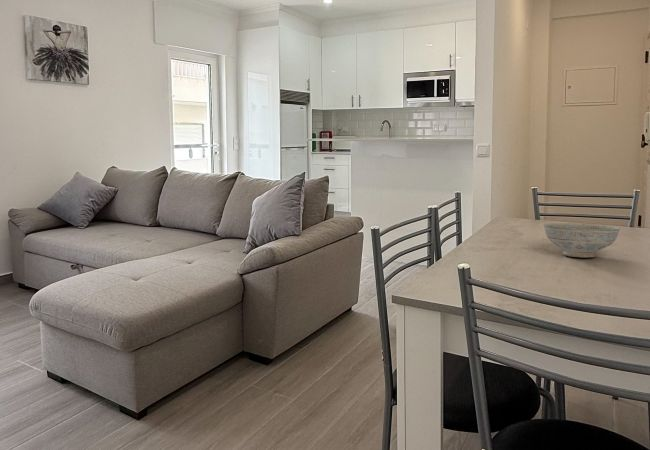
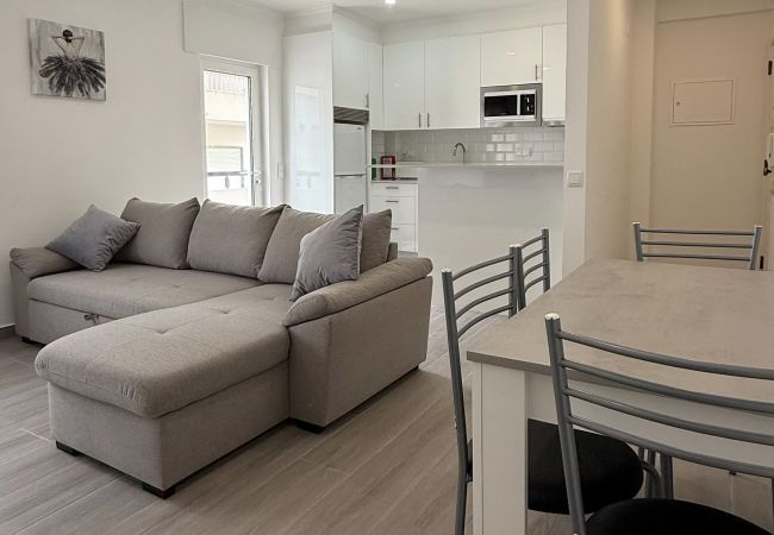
- decorative bowl (580, 240)
